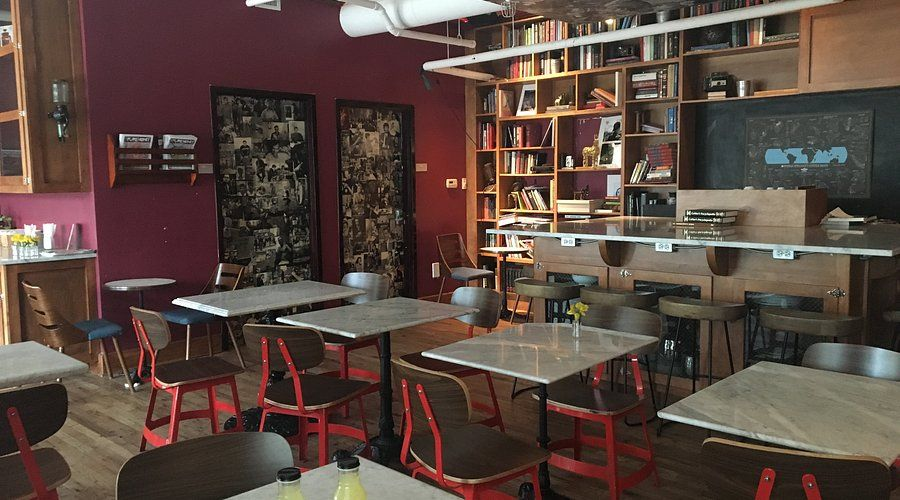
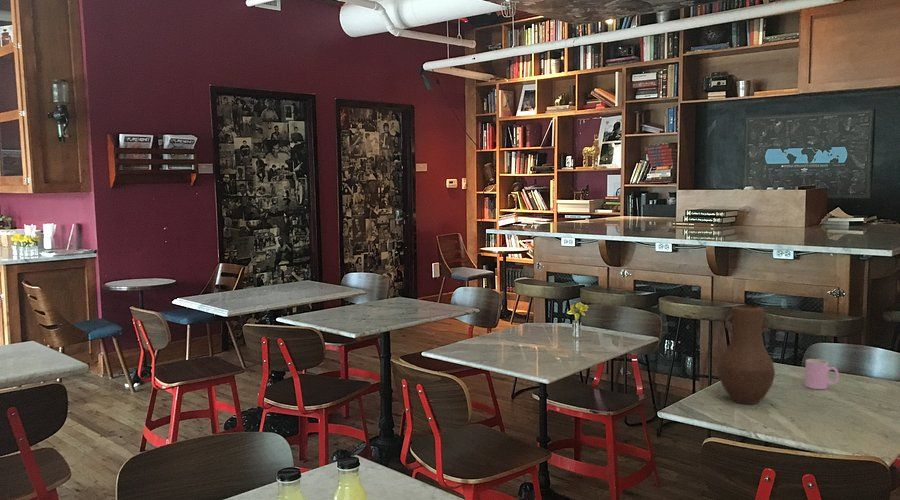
+ vase (746, 353)
+ cup (821, 374)
